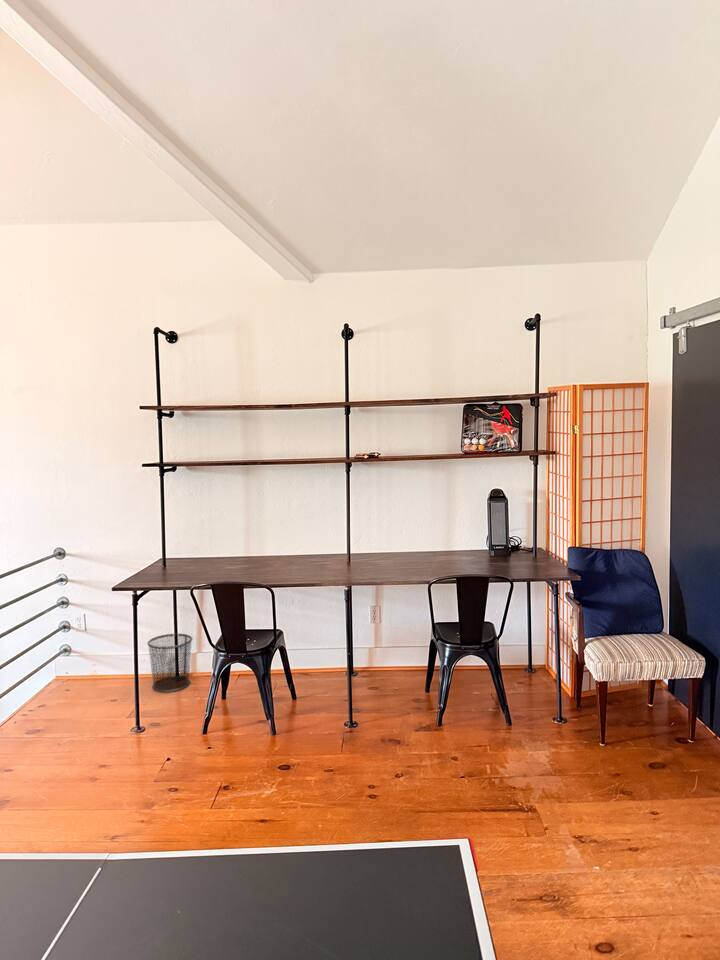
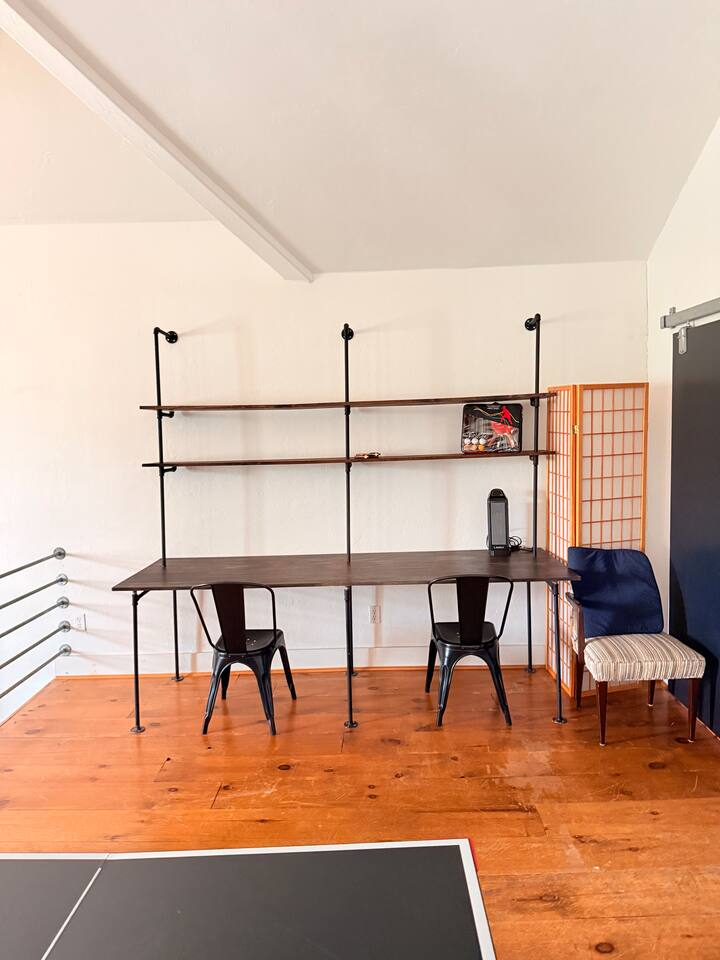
- waste bin (170, 662)
